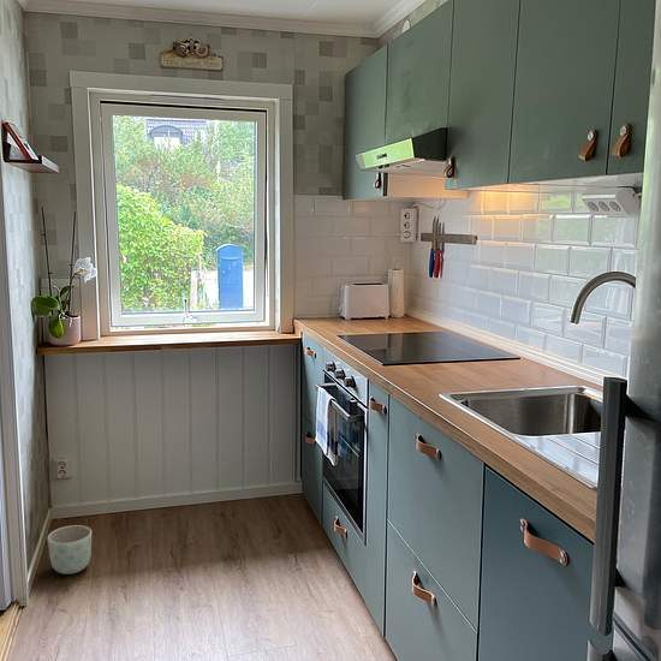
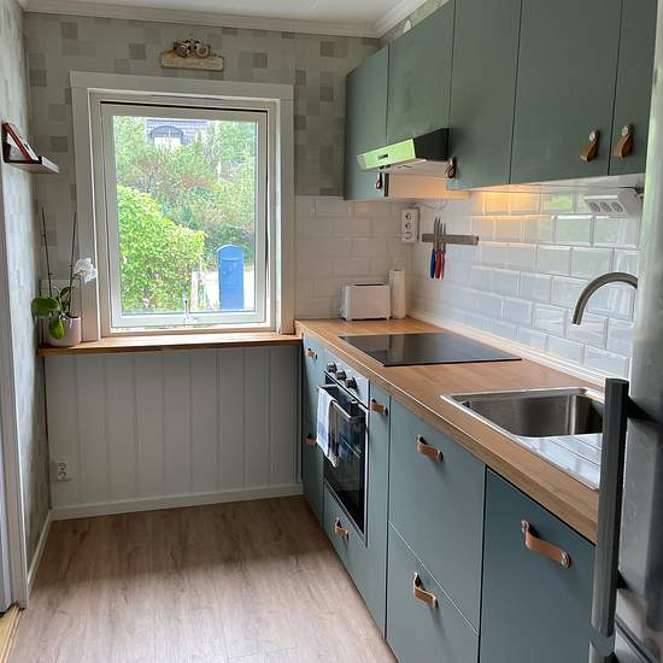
- planter (70, 550)
